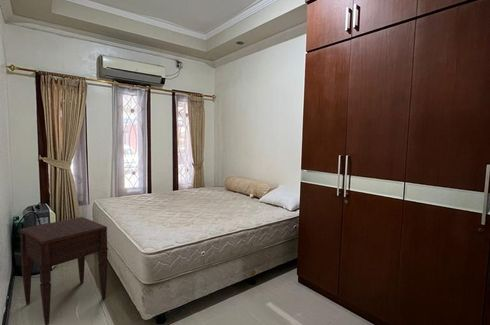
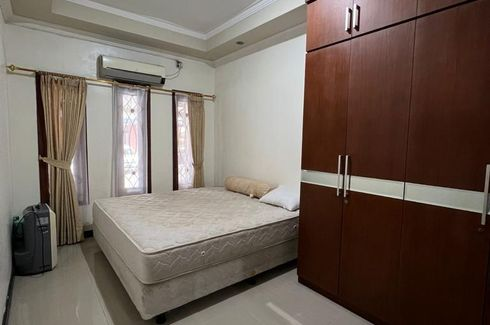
- nightstand (63, 262)
